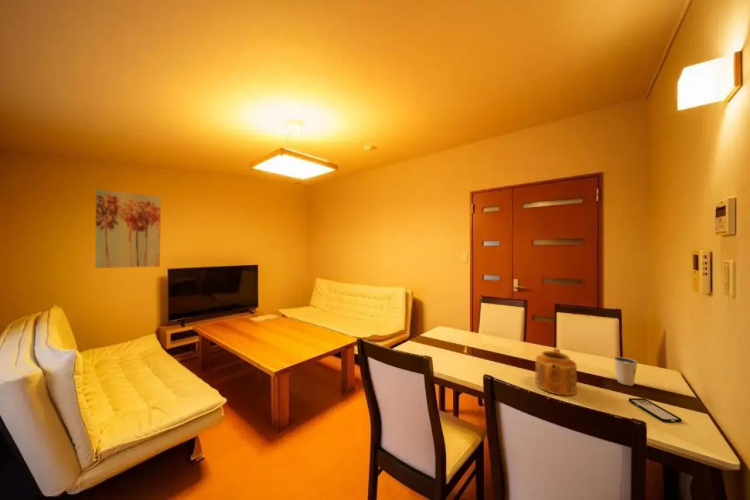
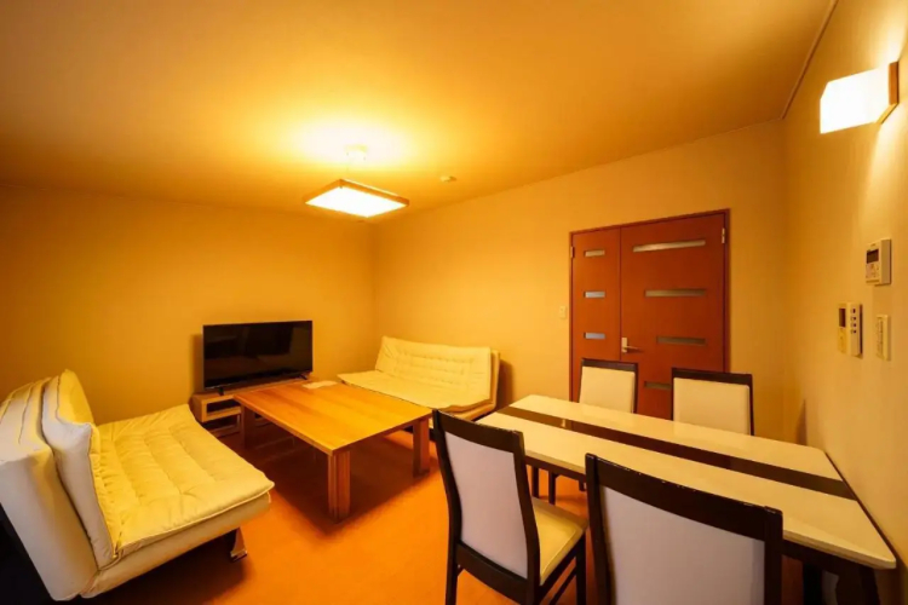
- dixie cup (625, 371)
- teapot (555, 371)
- smartphone (653, 409)
- wall art (129, 230)
